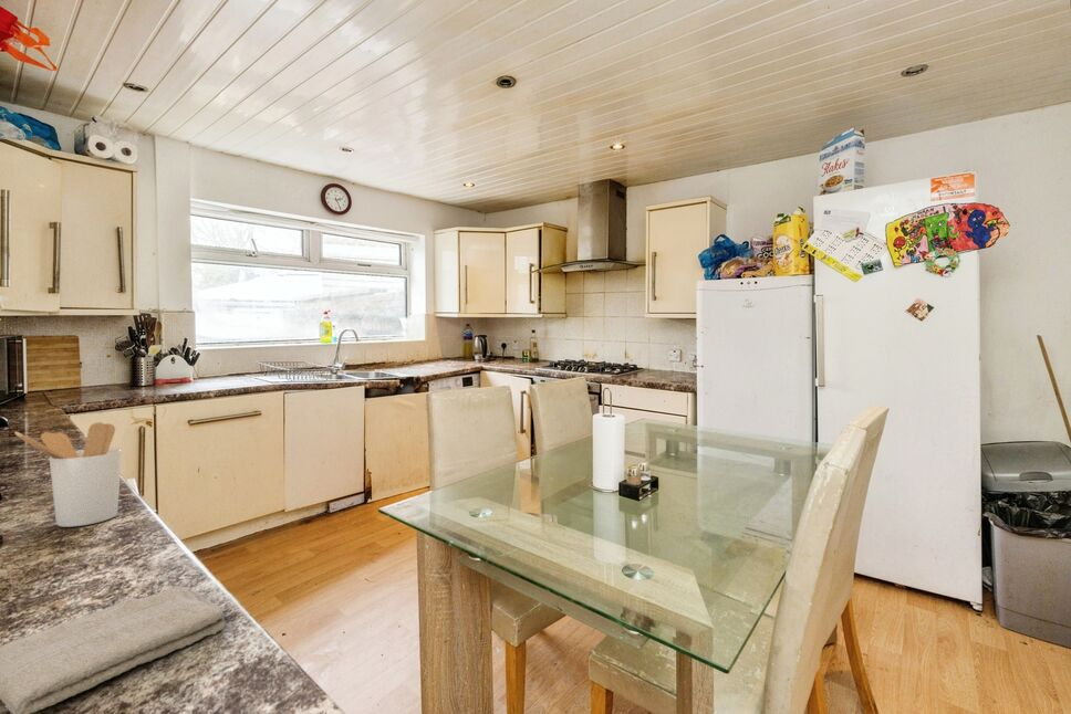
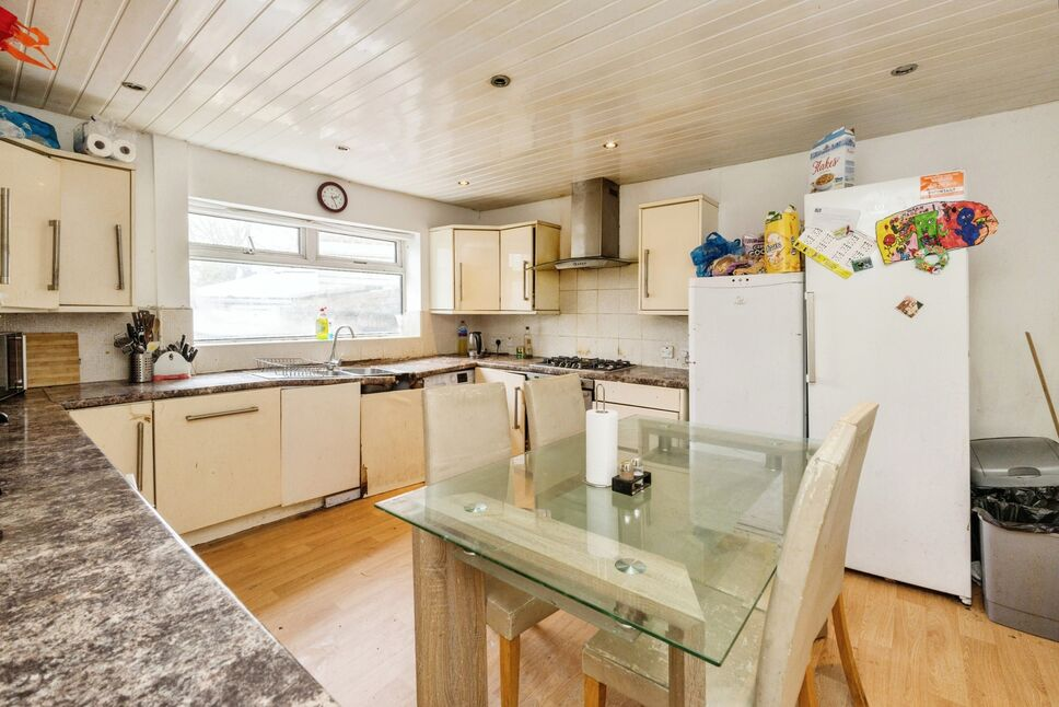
- utensil holder (69, 473)
- washcloth (116, 638)
